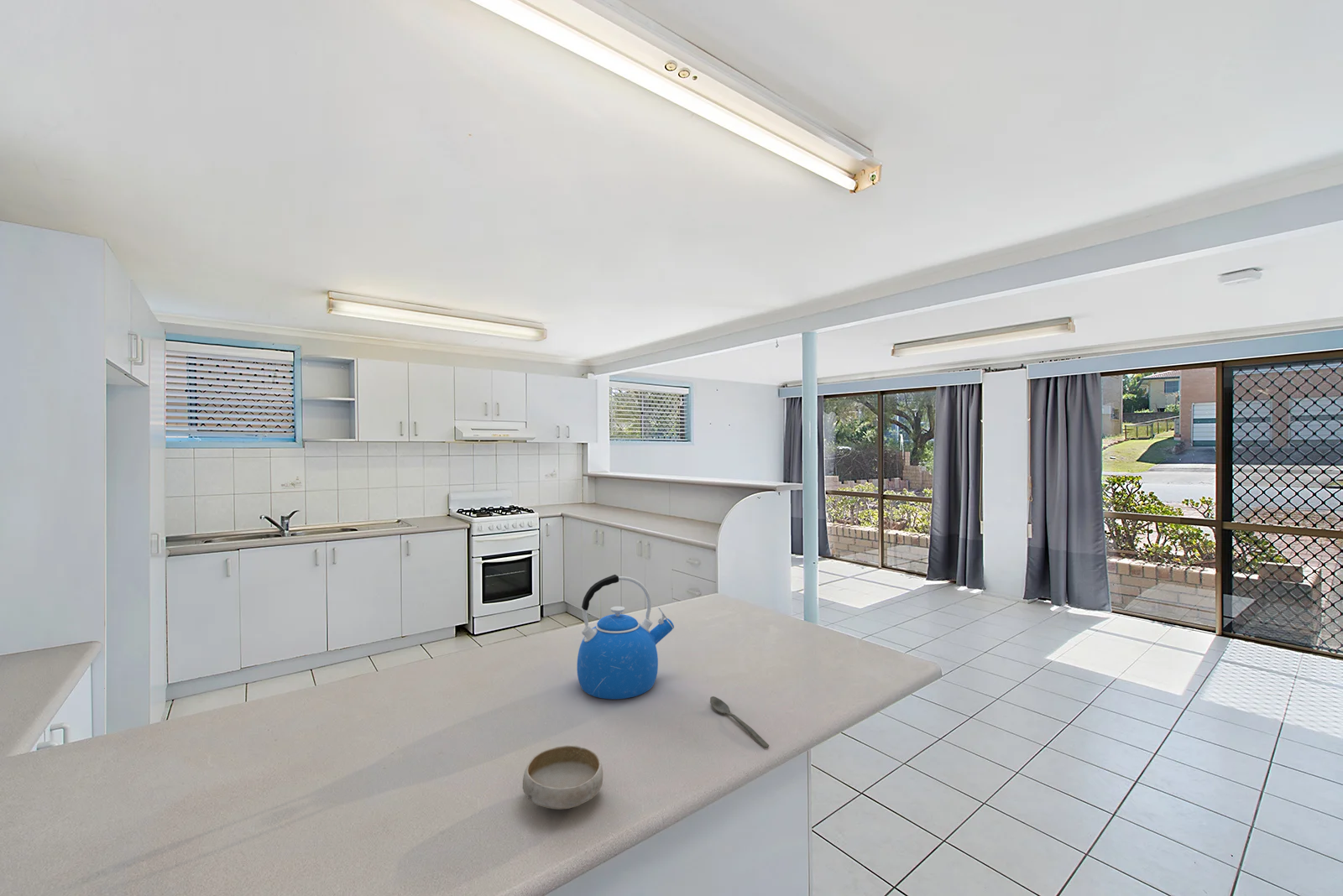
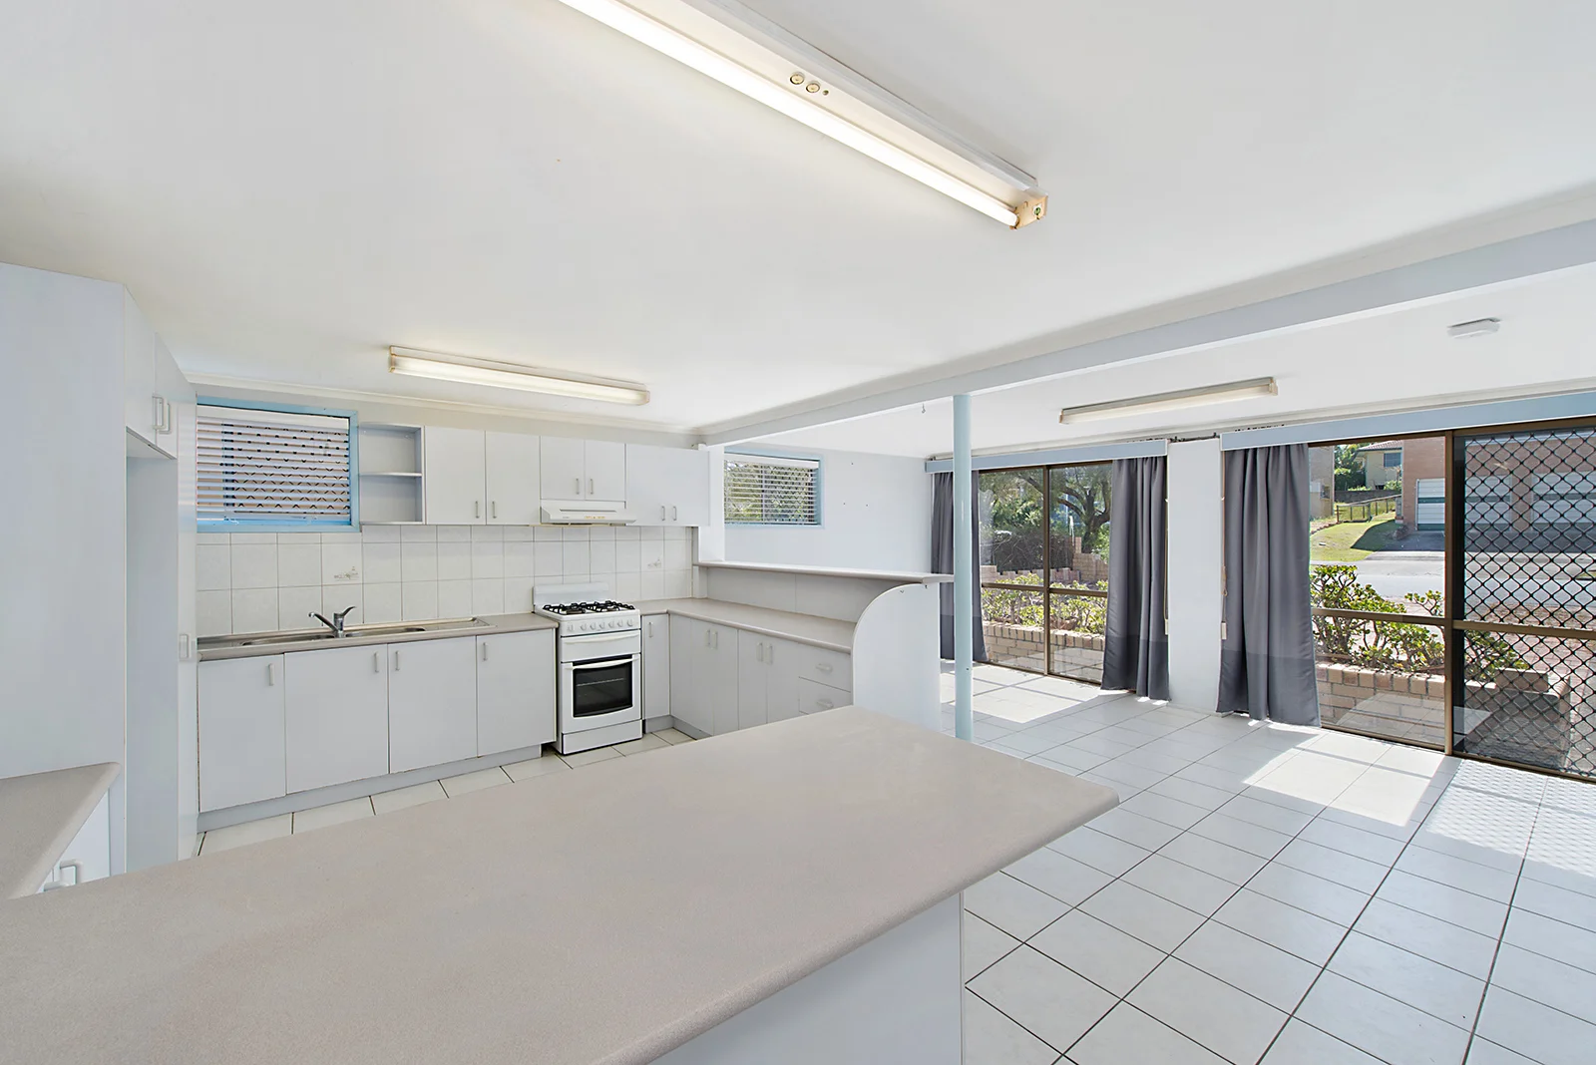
- spoon (737, 720)
- bowl (563, 779)
- kettle (627, 628)
